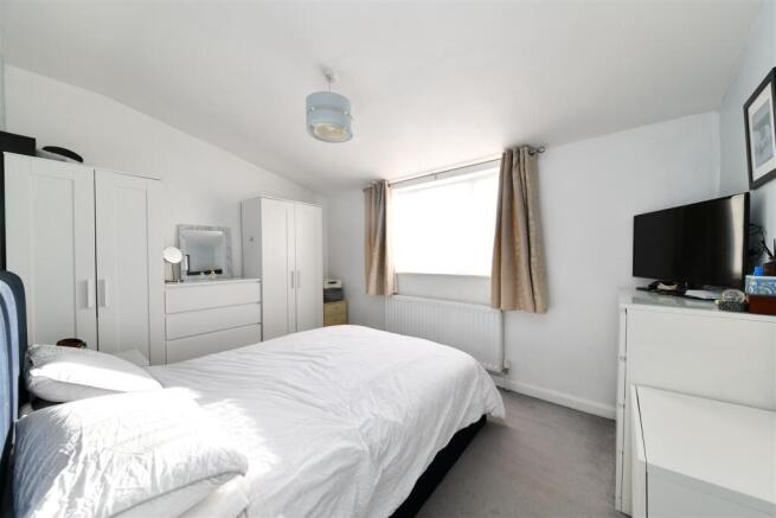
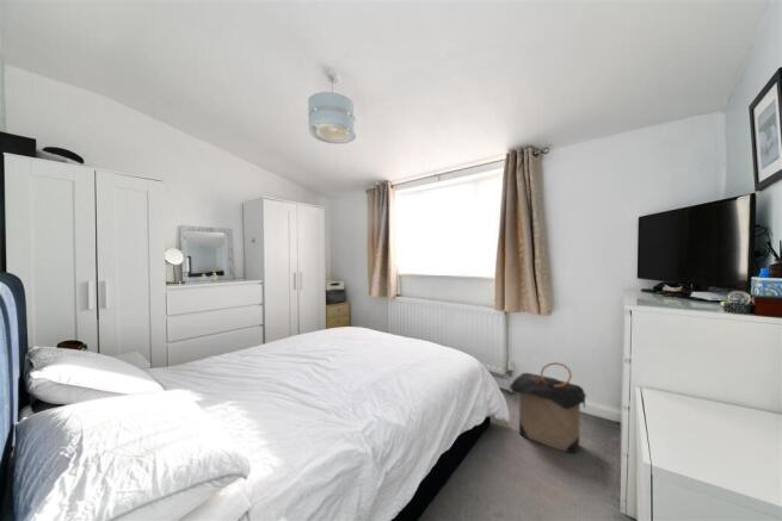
+ laundry hamper (546, 401)
